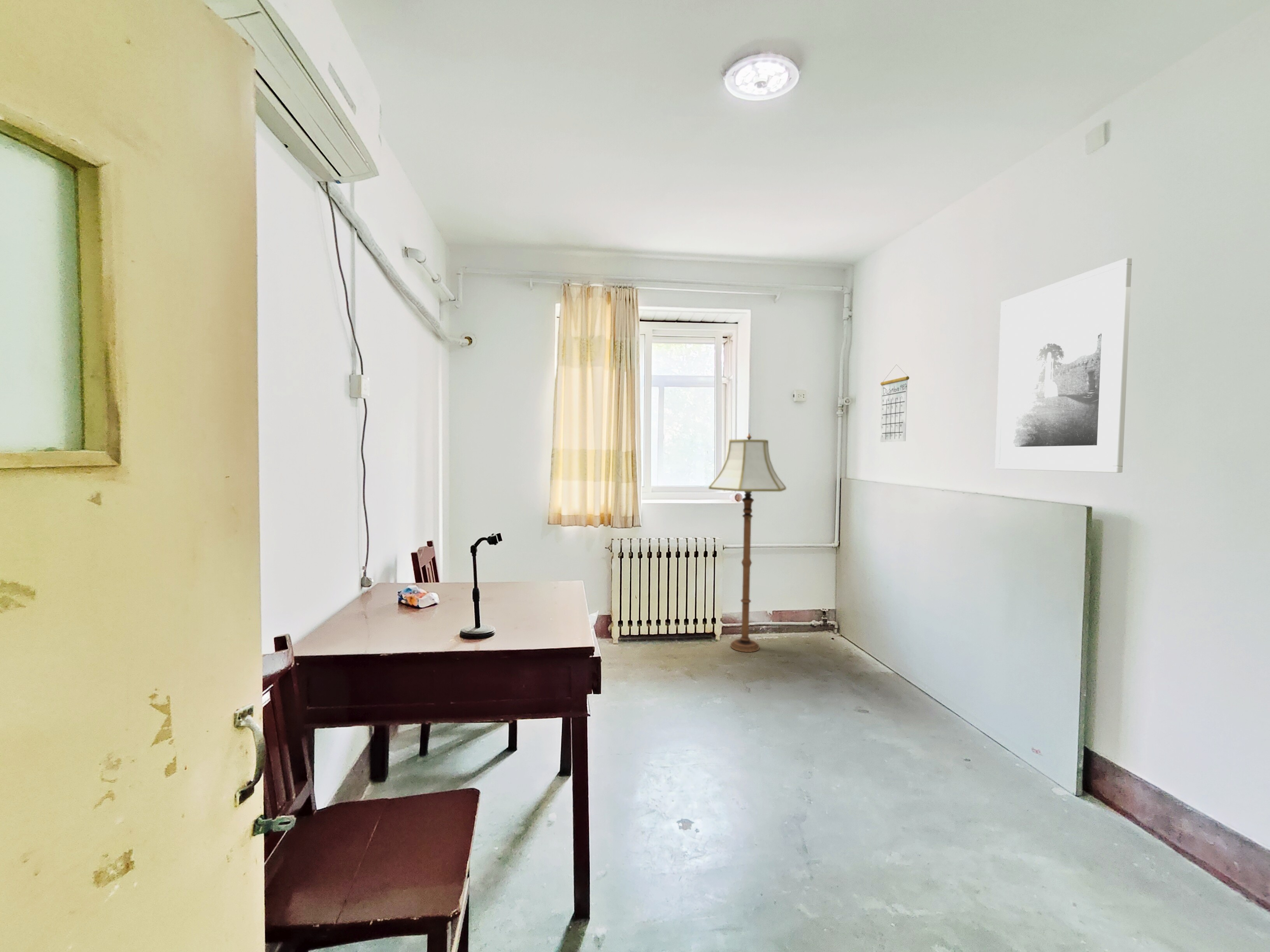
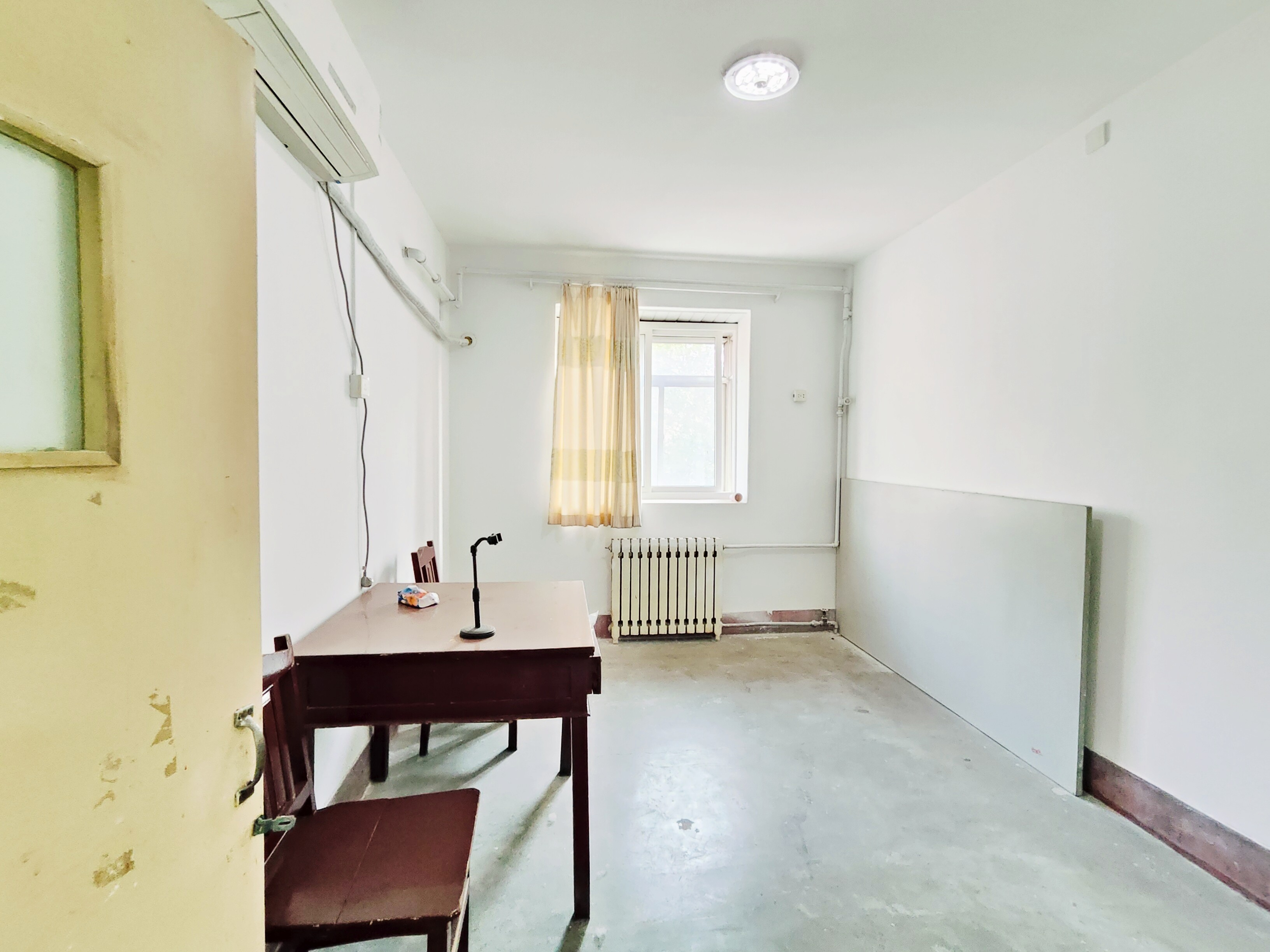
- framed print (1054, 377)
- floor lamp (746, 541)
- calendar (893, 403)
